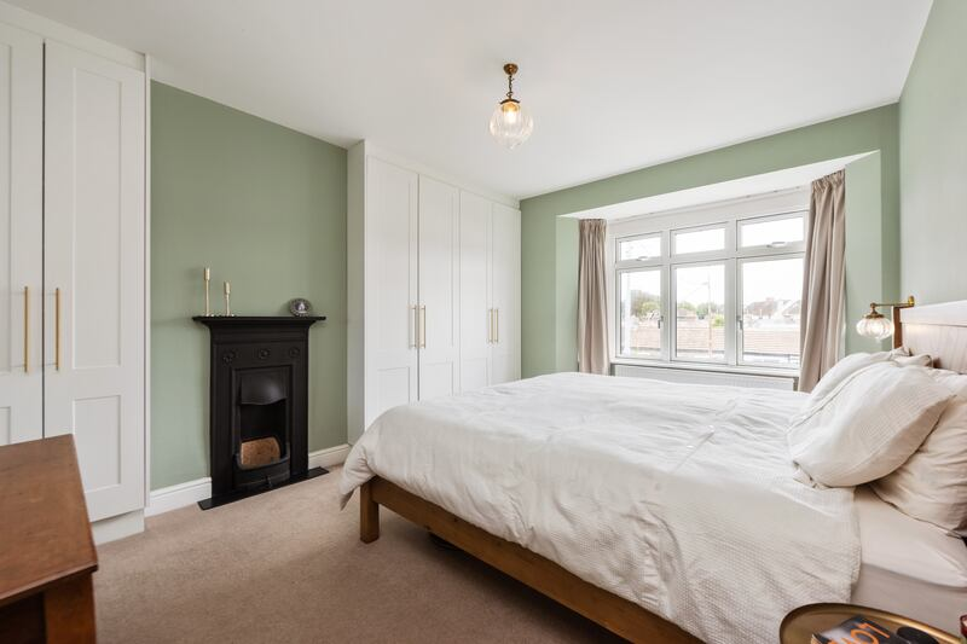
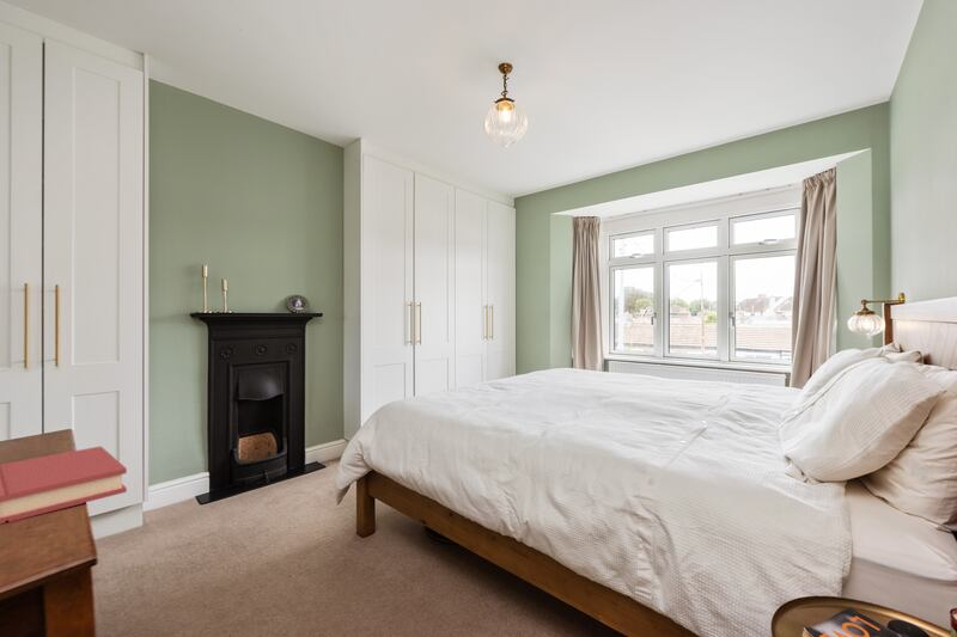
+ hardback book (54, 479)
